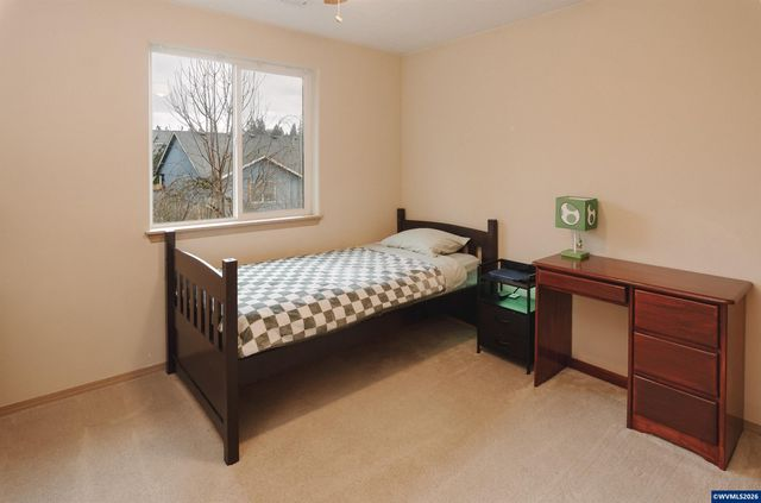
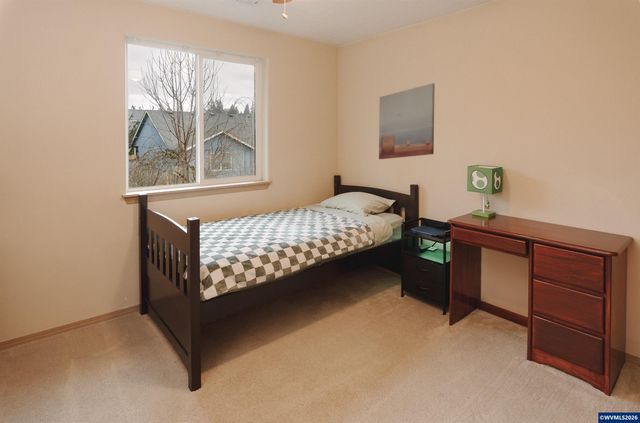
+ wall art (405, 123)
